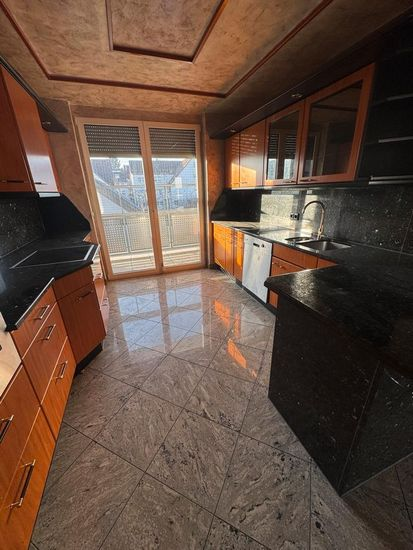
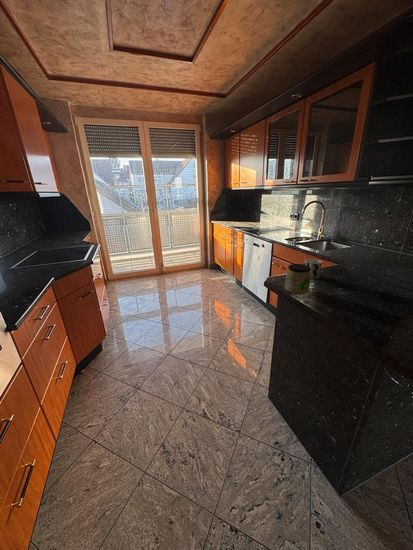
+ jar (297, 278)
+ cup (311, 269)
